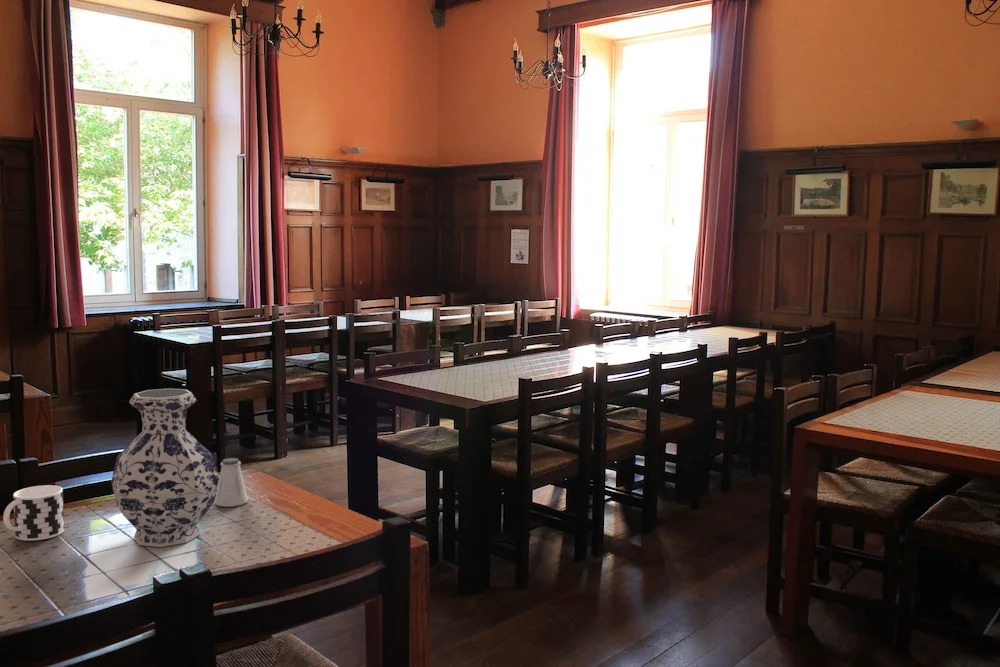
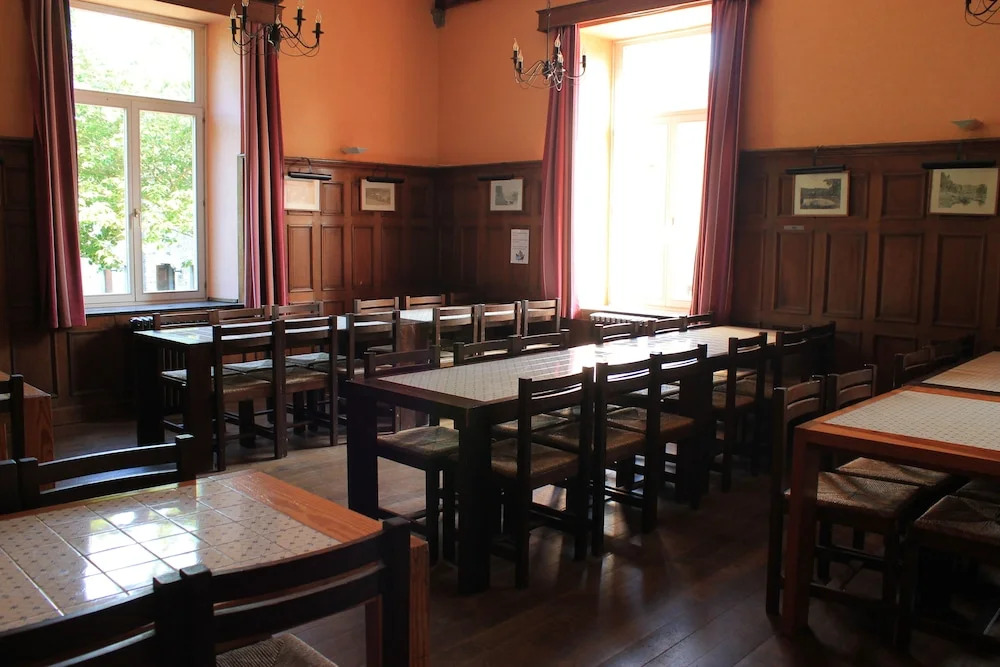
- vase (165, 465)
- cup (32, 514)
- saltshaker (231, 480)
